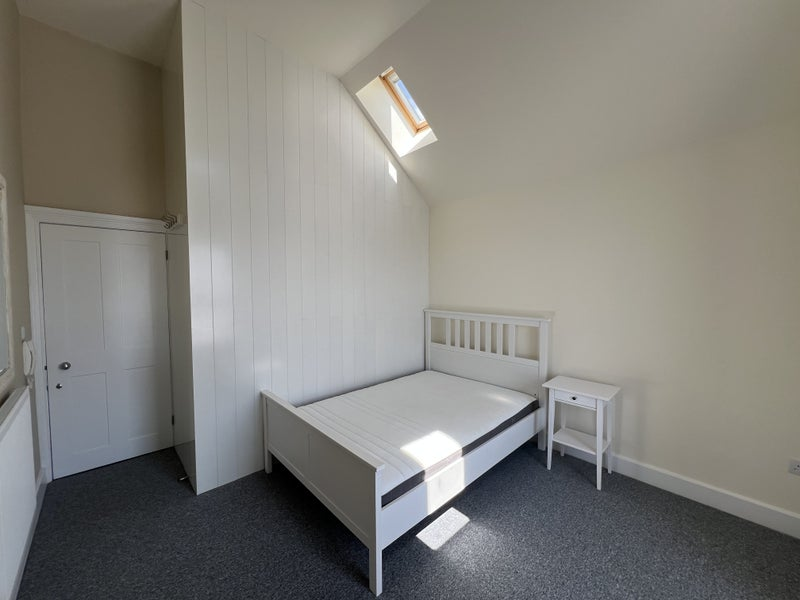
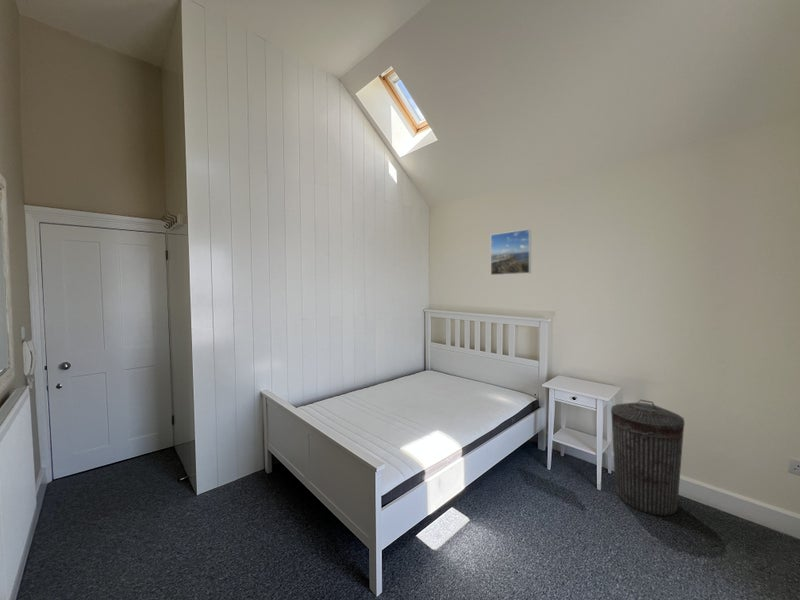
+ trash can (645, 450)
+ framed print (510, 253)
